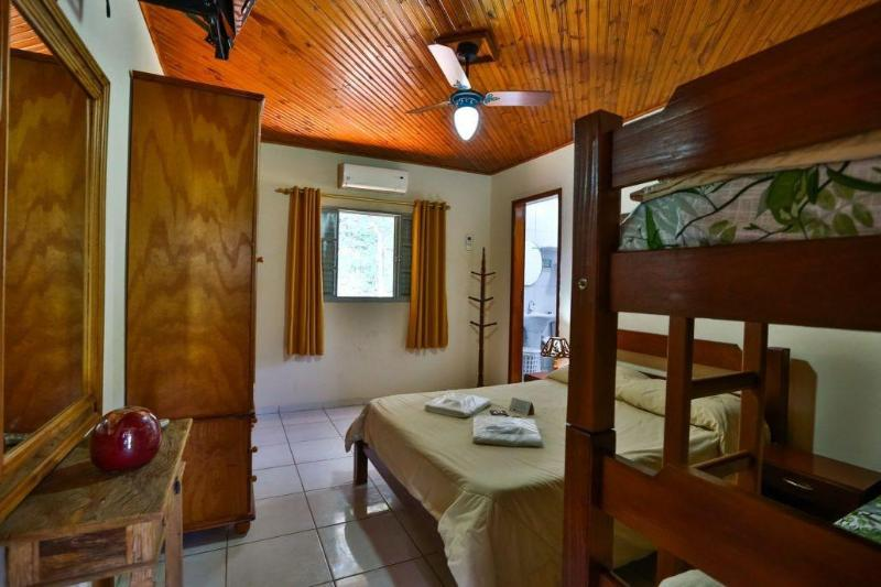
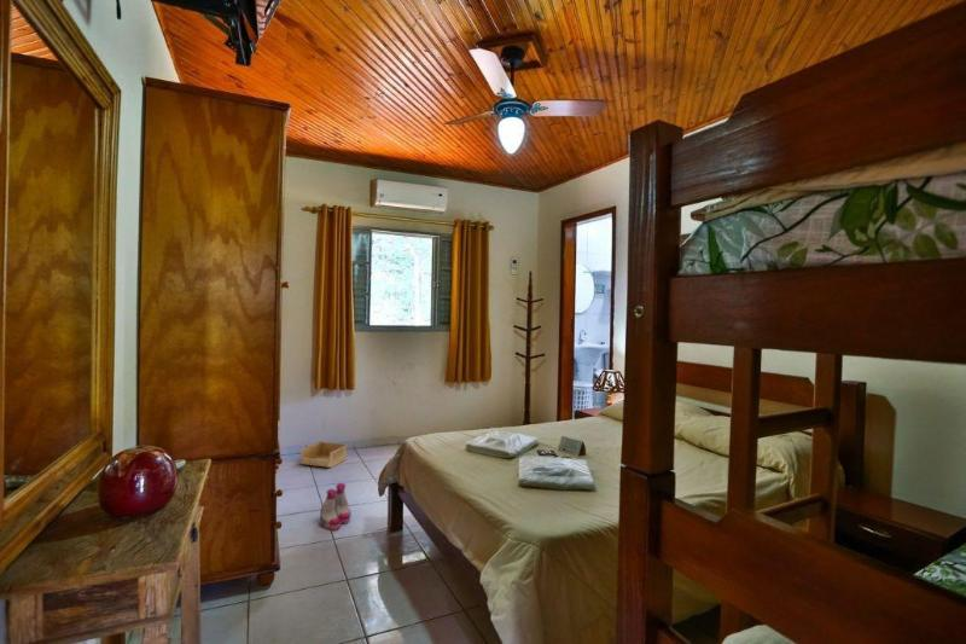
+ boots (336, 503)
+ storage bin (324, 454)
